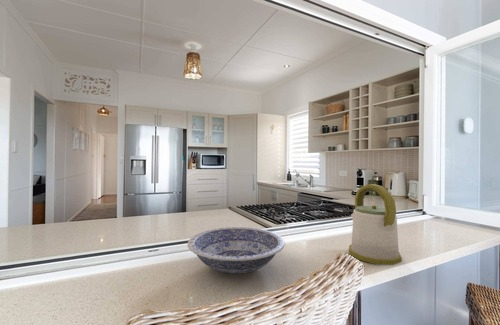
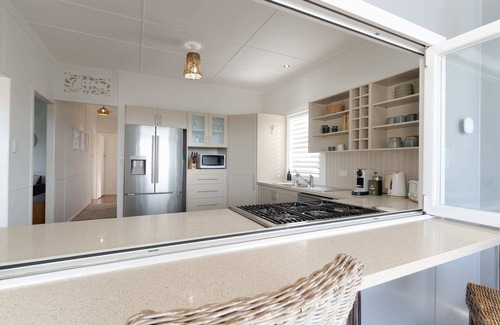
- bowl (236, 252)
- kettle (370, 218)
